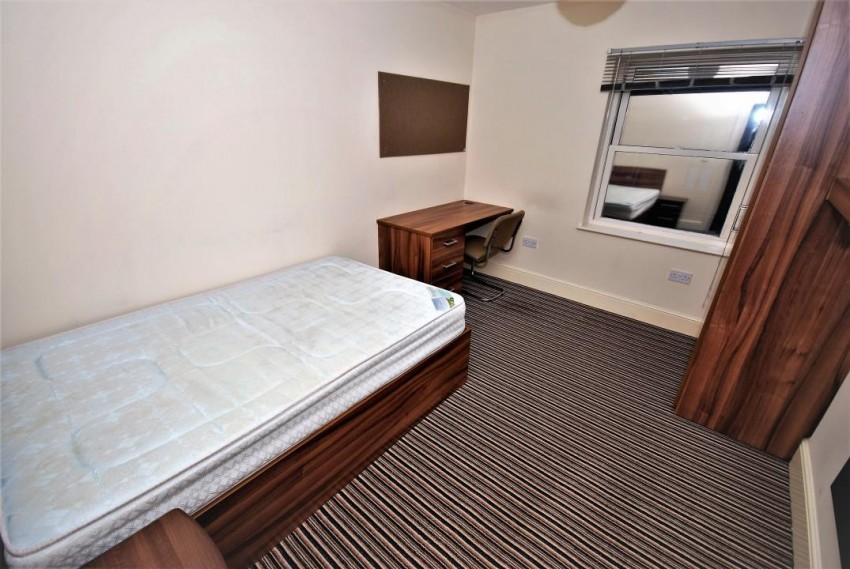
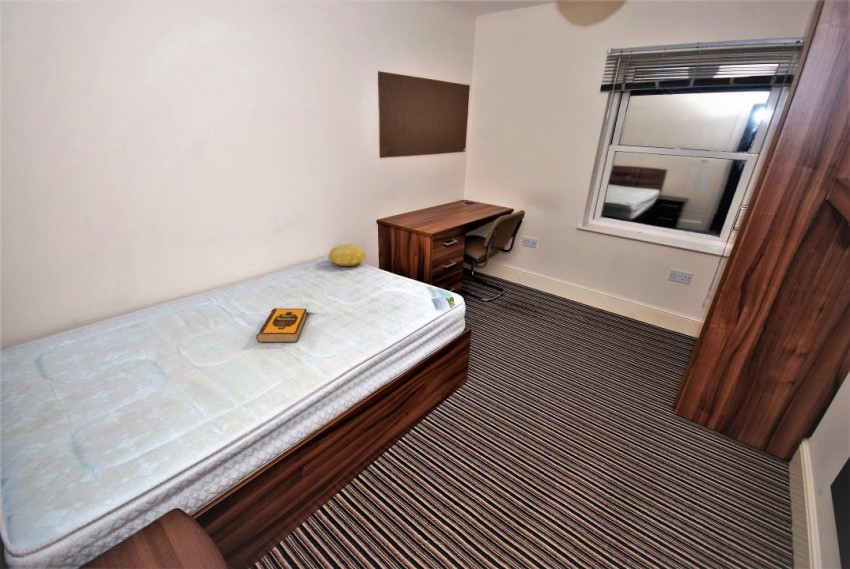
+ hardback book (283, 324)
+ cushion (347, 254)
